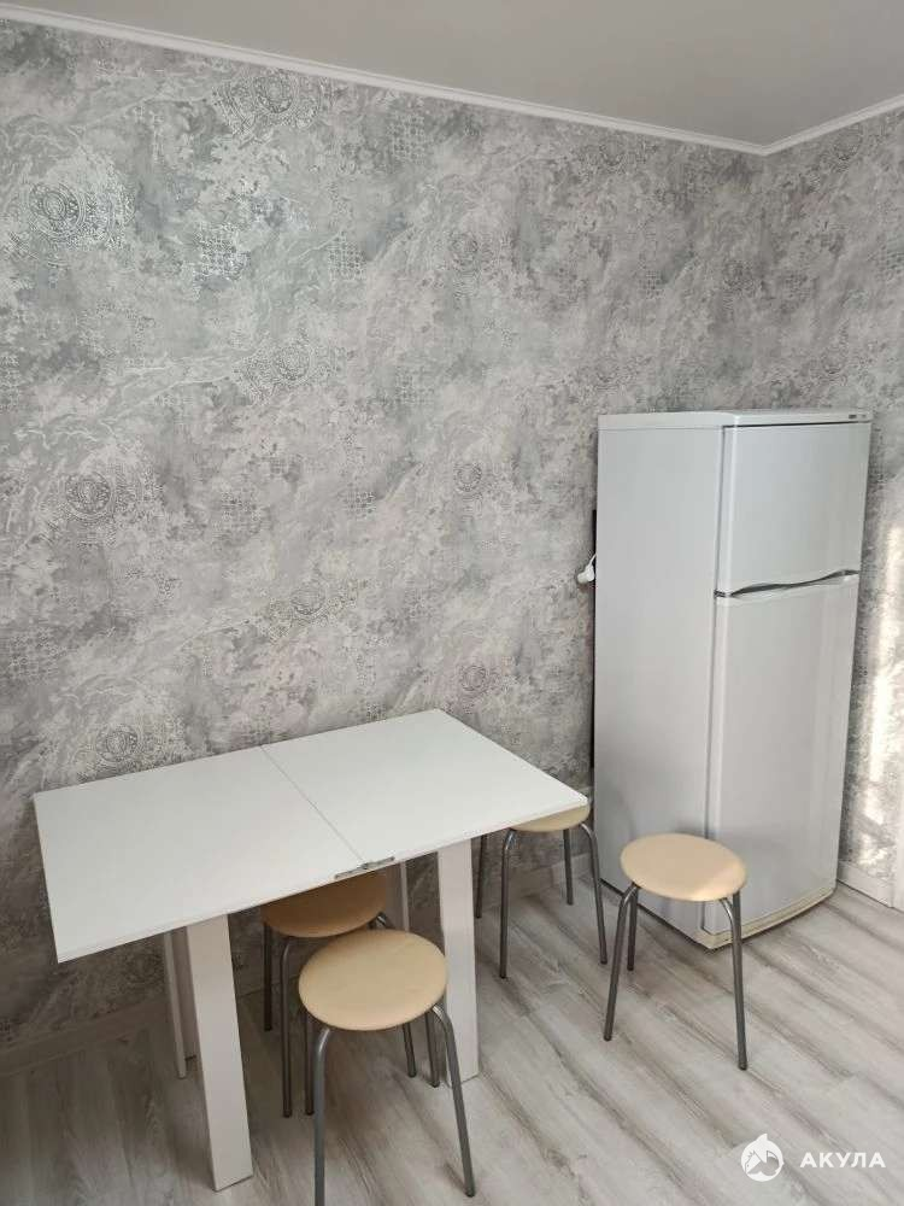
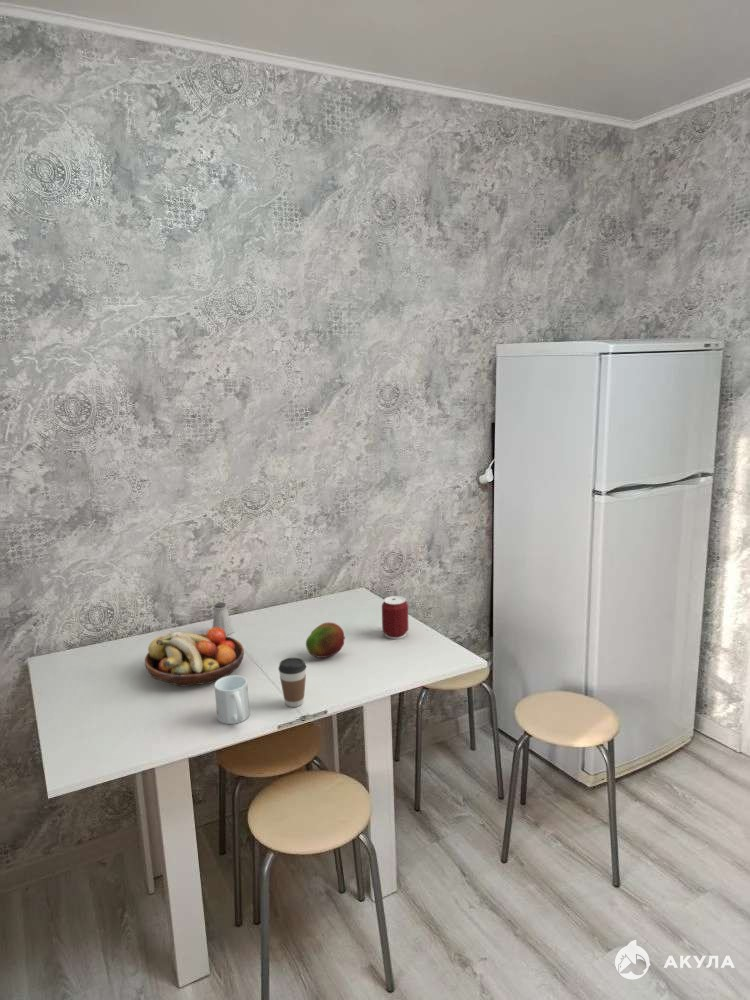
+ mug (234, 702)
+ can (395, 617)
+ fruit (325, 640)
+ saltshaker (221, 618)
+ fruit bowl (194, 650)
+ coffee cup (293, 682)
